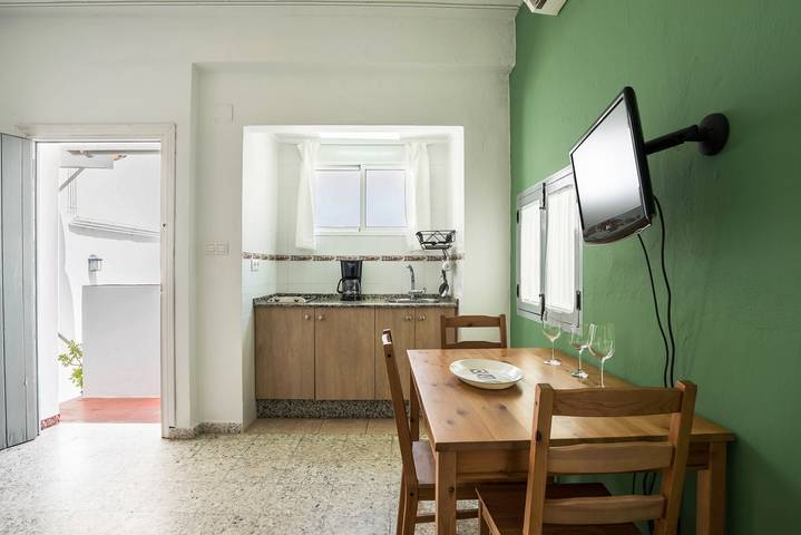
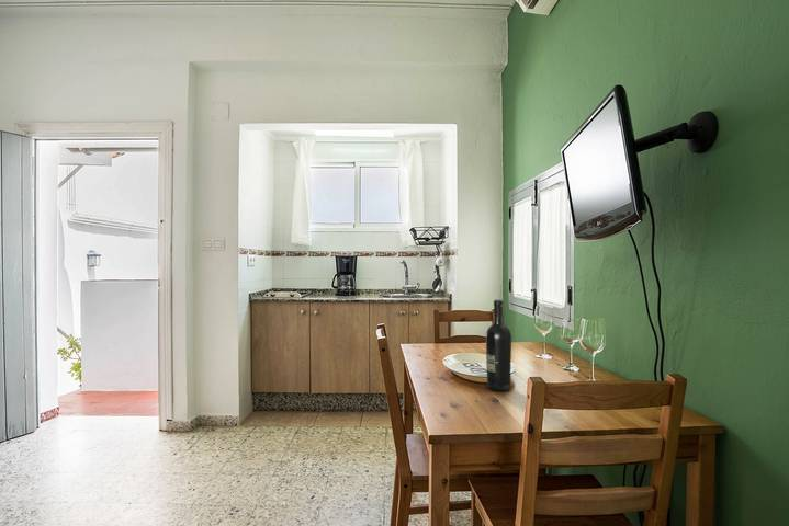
+ wine bottle (498, 343)
